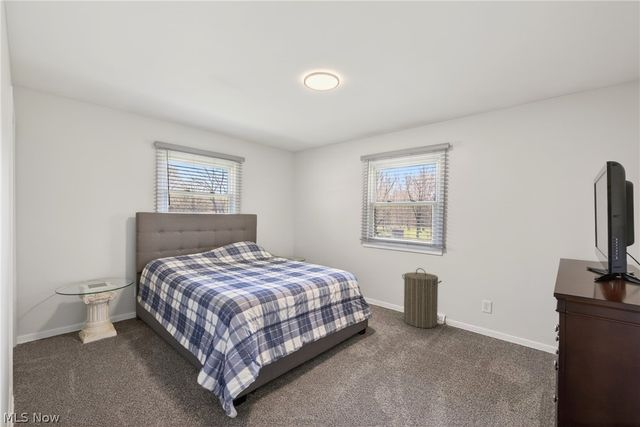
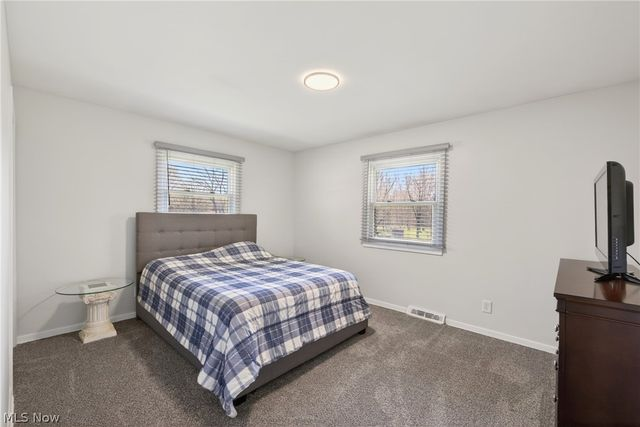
- laundry hamper (420, 295)
